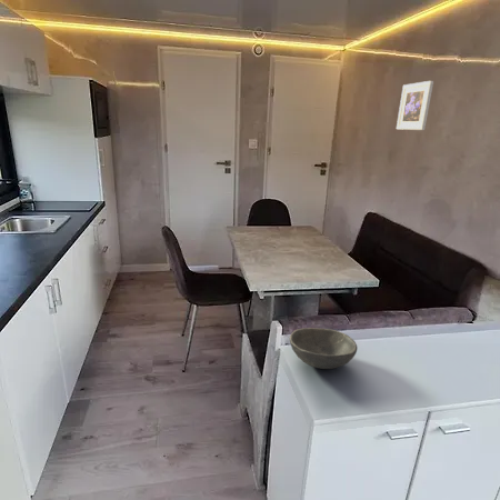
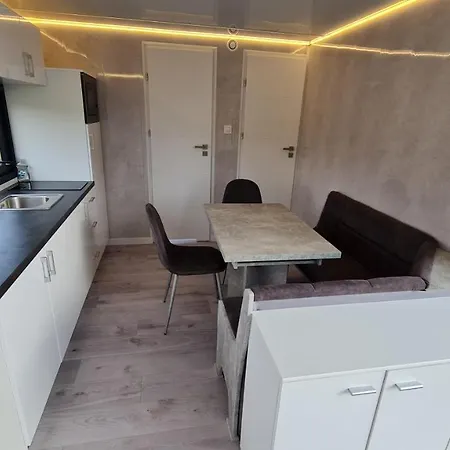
- bowl (321, 349)
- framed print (413, 107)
